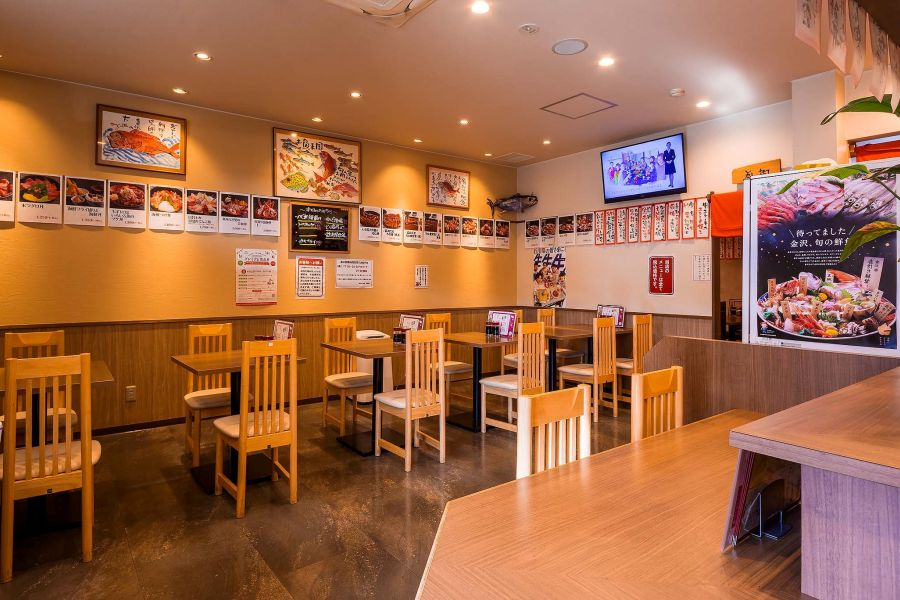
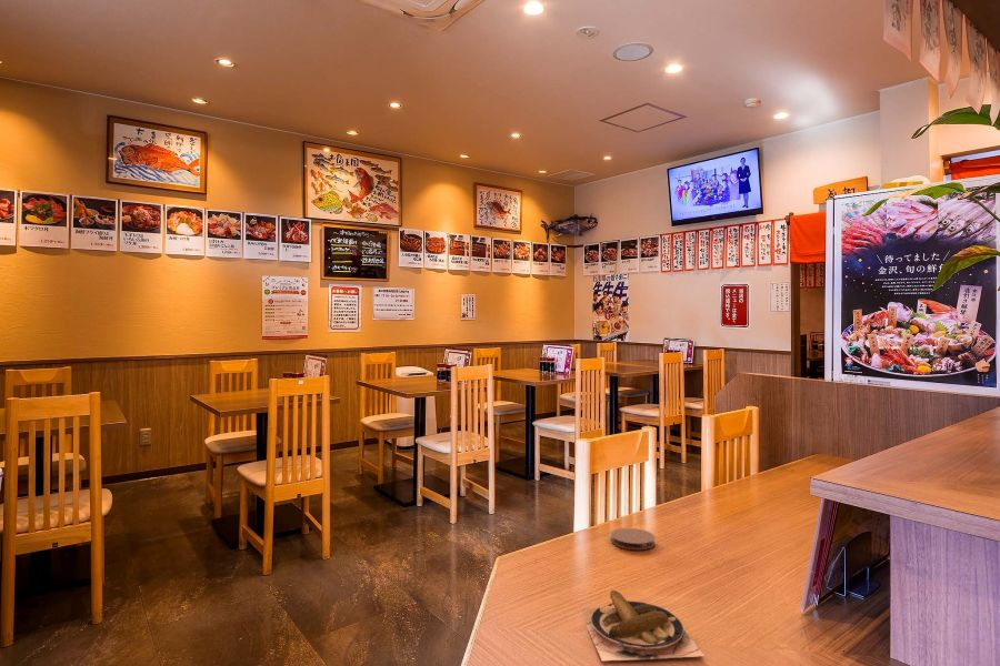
+ coaster (632, 538)
+ plate (637, 615)
